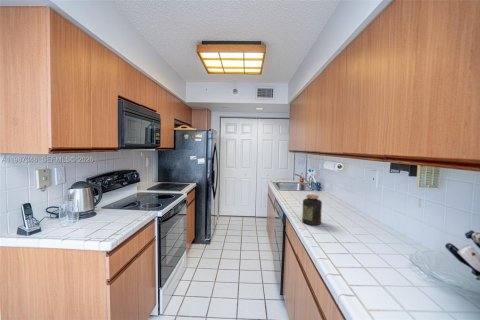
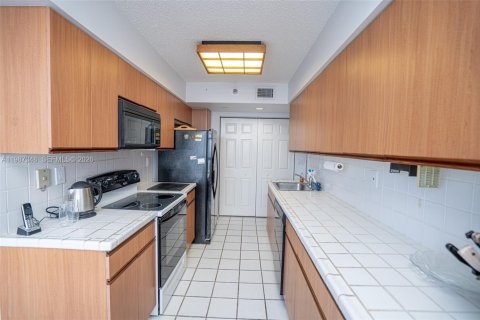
- jar (311, 208)
